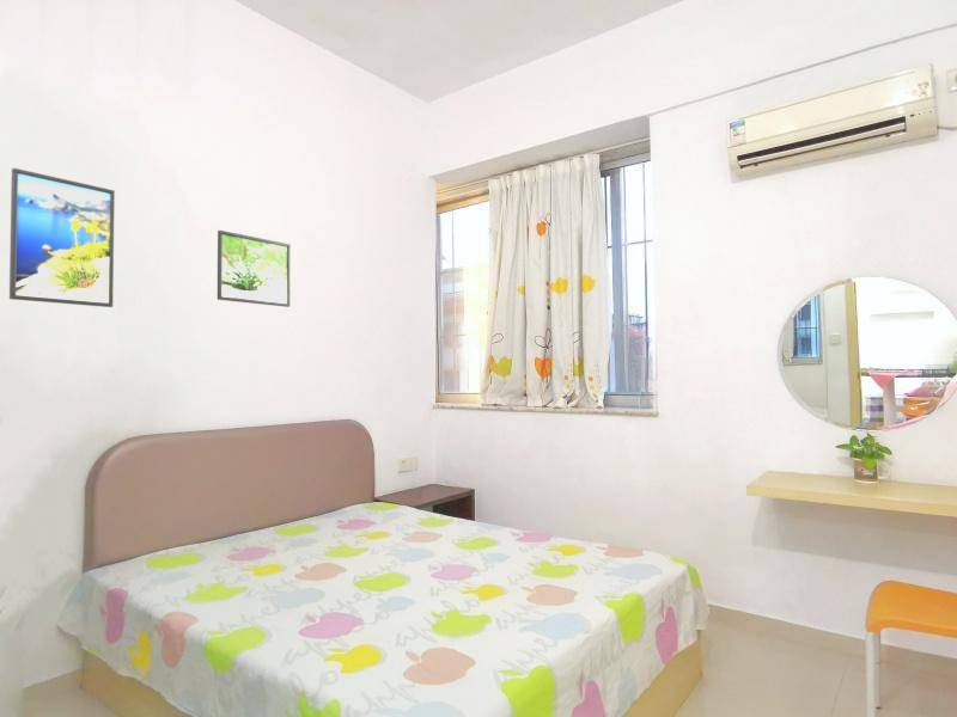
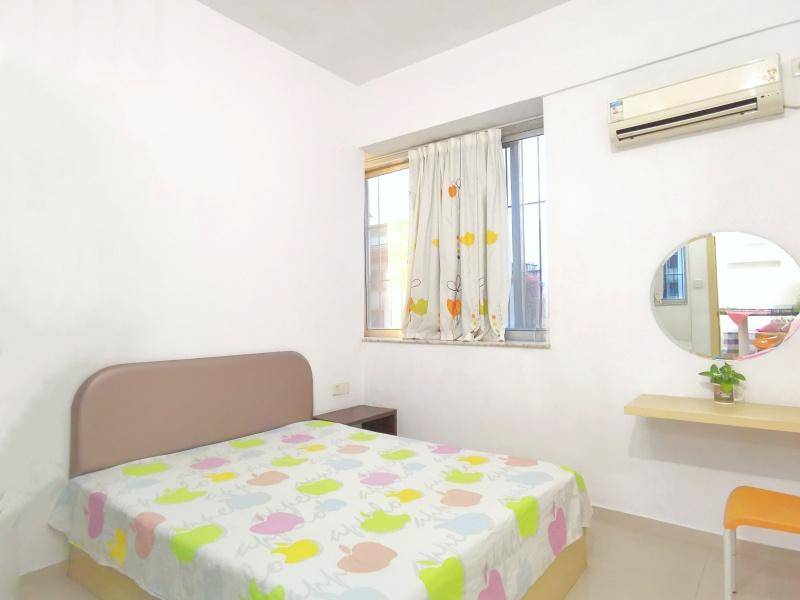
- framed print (65, 241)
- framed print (255, 270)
